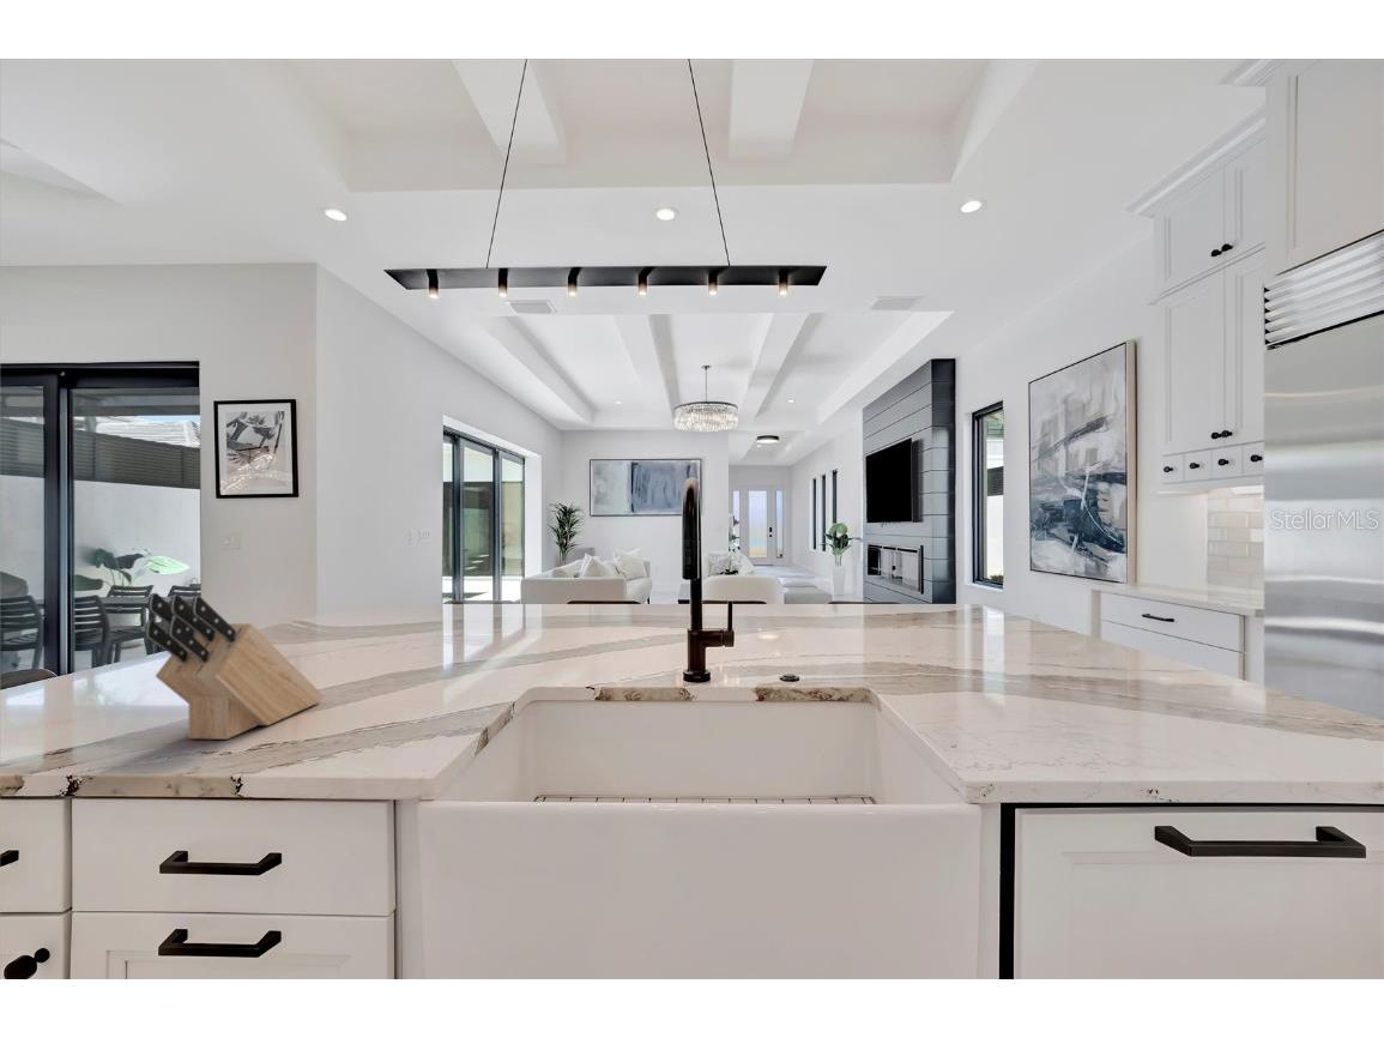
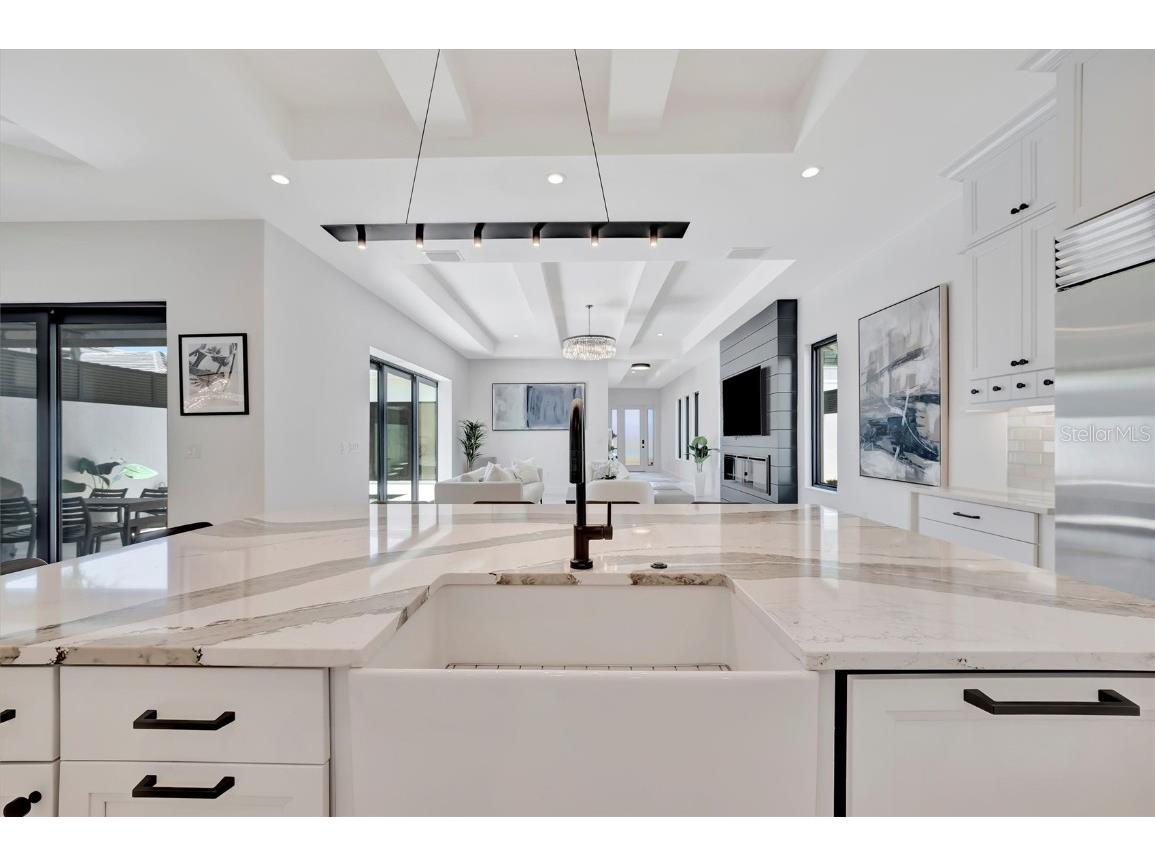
- knife block (238, 654)
